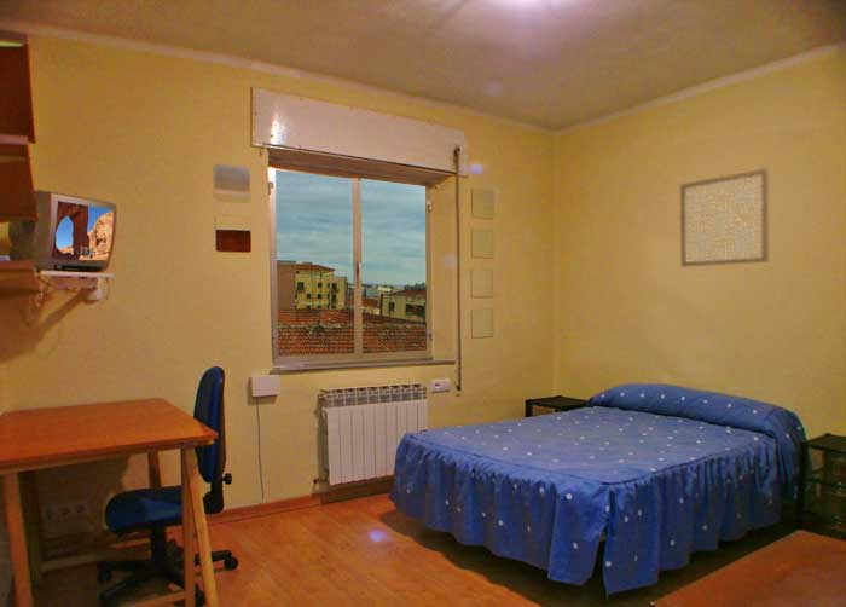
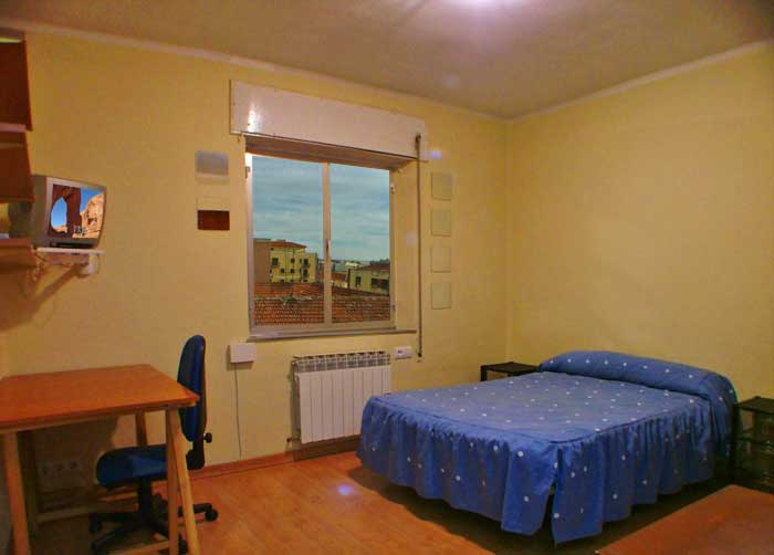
- wall art (722, 218)
